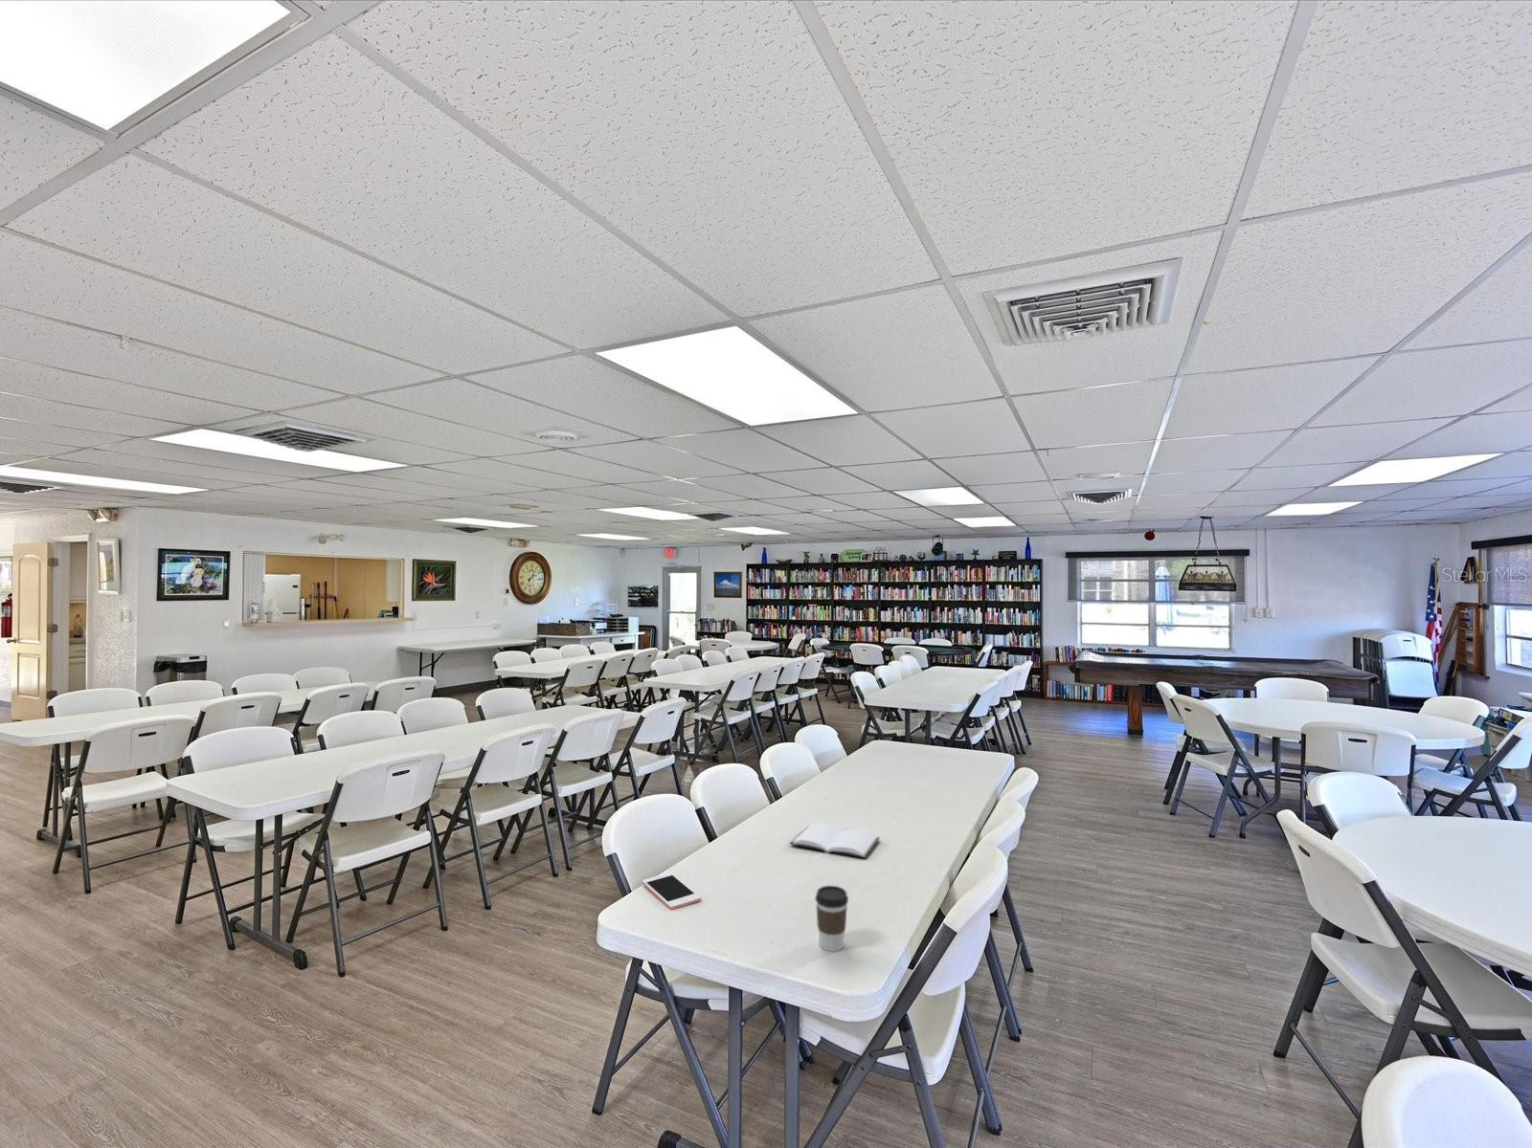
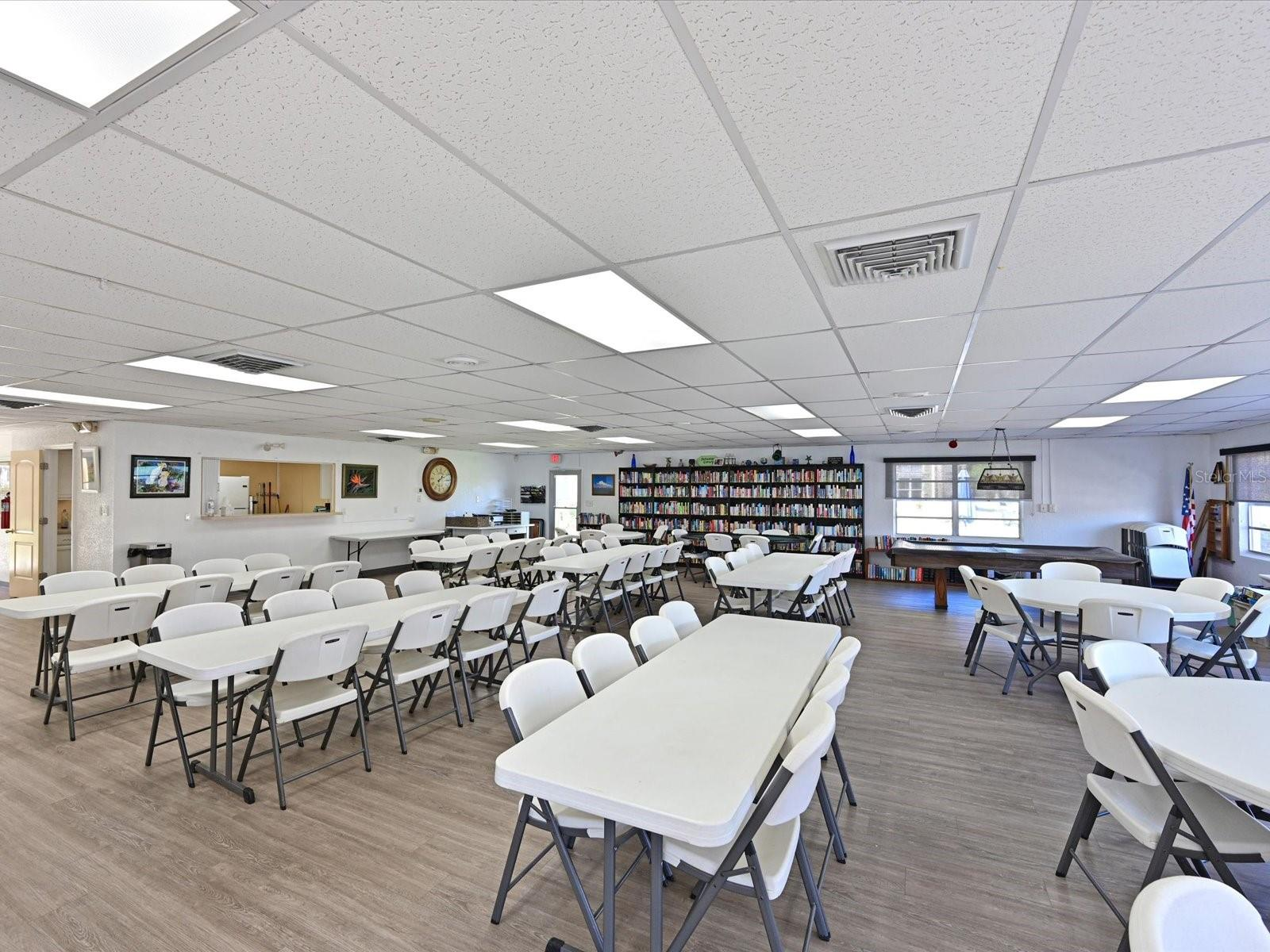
- coffee cup (831, 919)
- cell phone (671, 890)
- book (835, 839)
